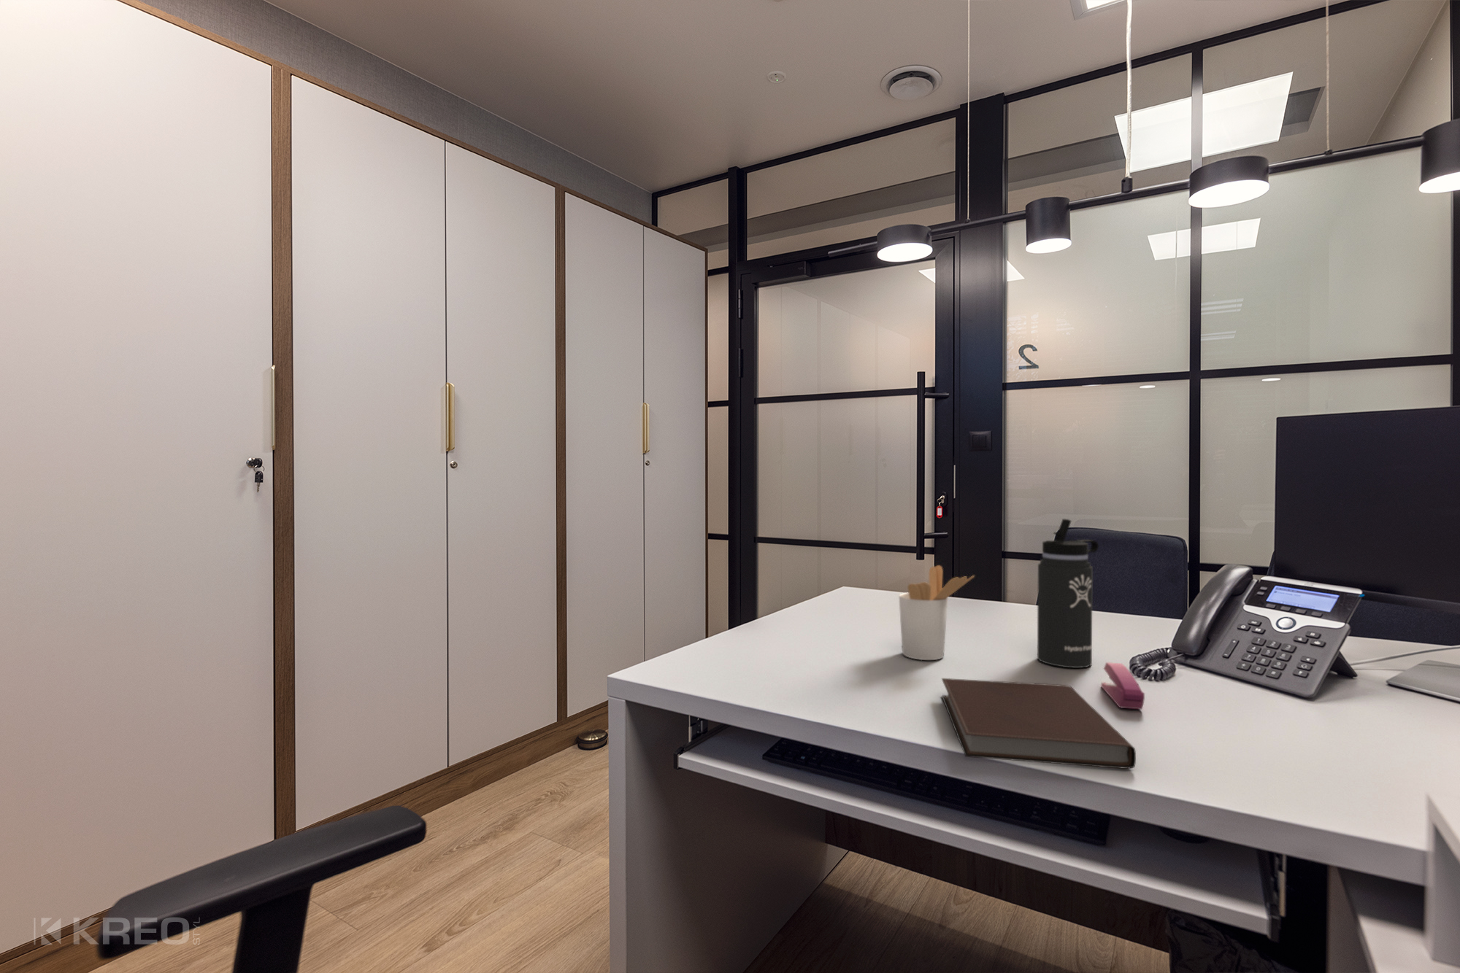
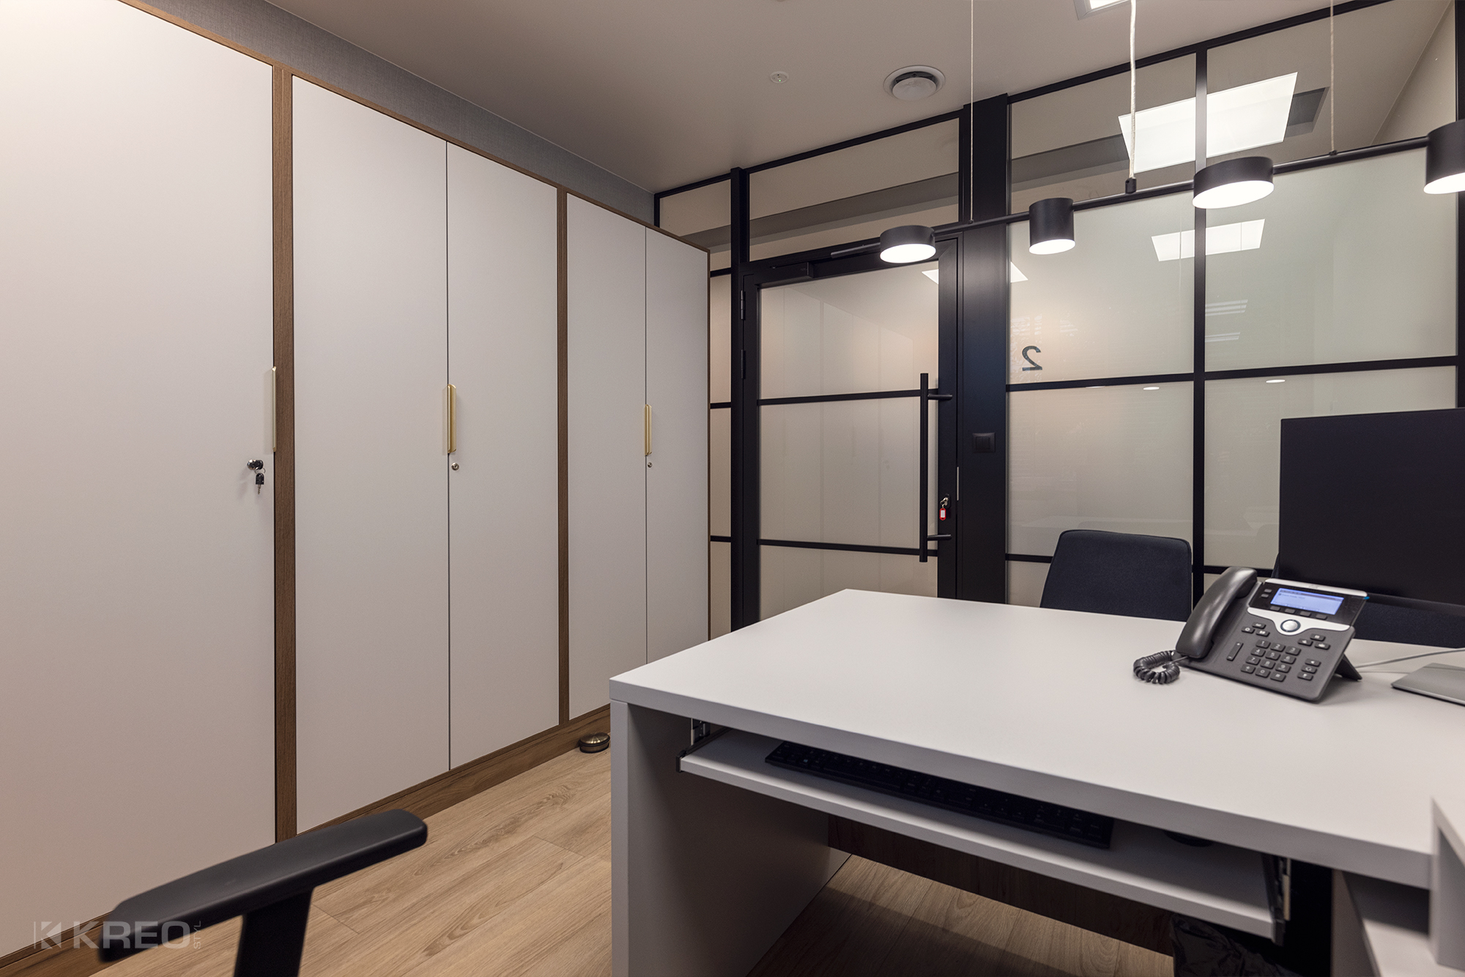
- notebook (1024, 717)
- thermos bottle (1069, 590)
- stapler (1121, 684)
- utensil holder (934, 612)
